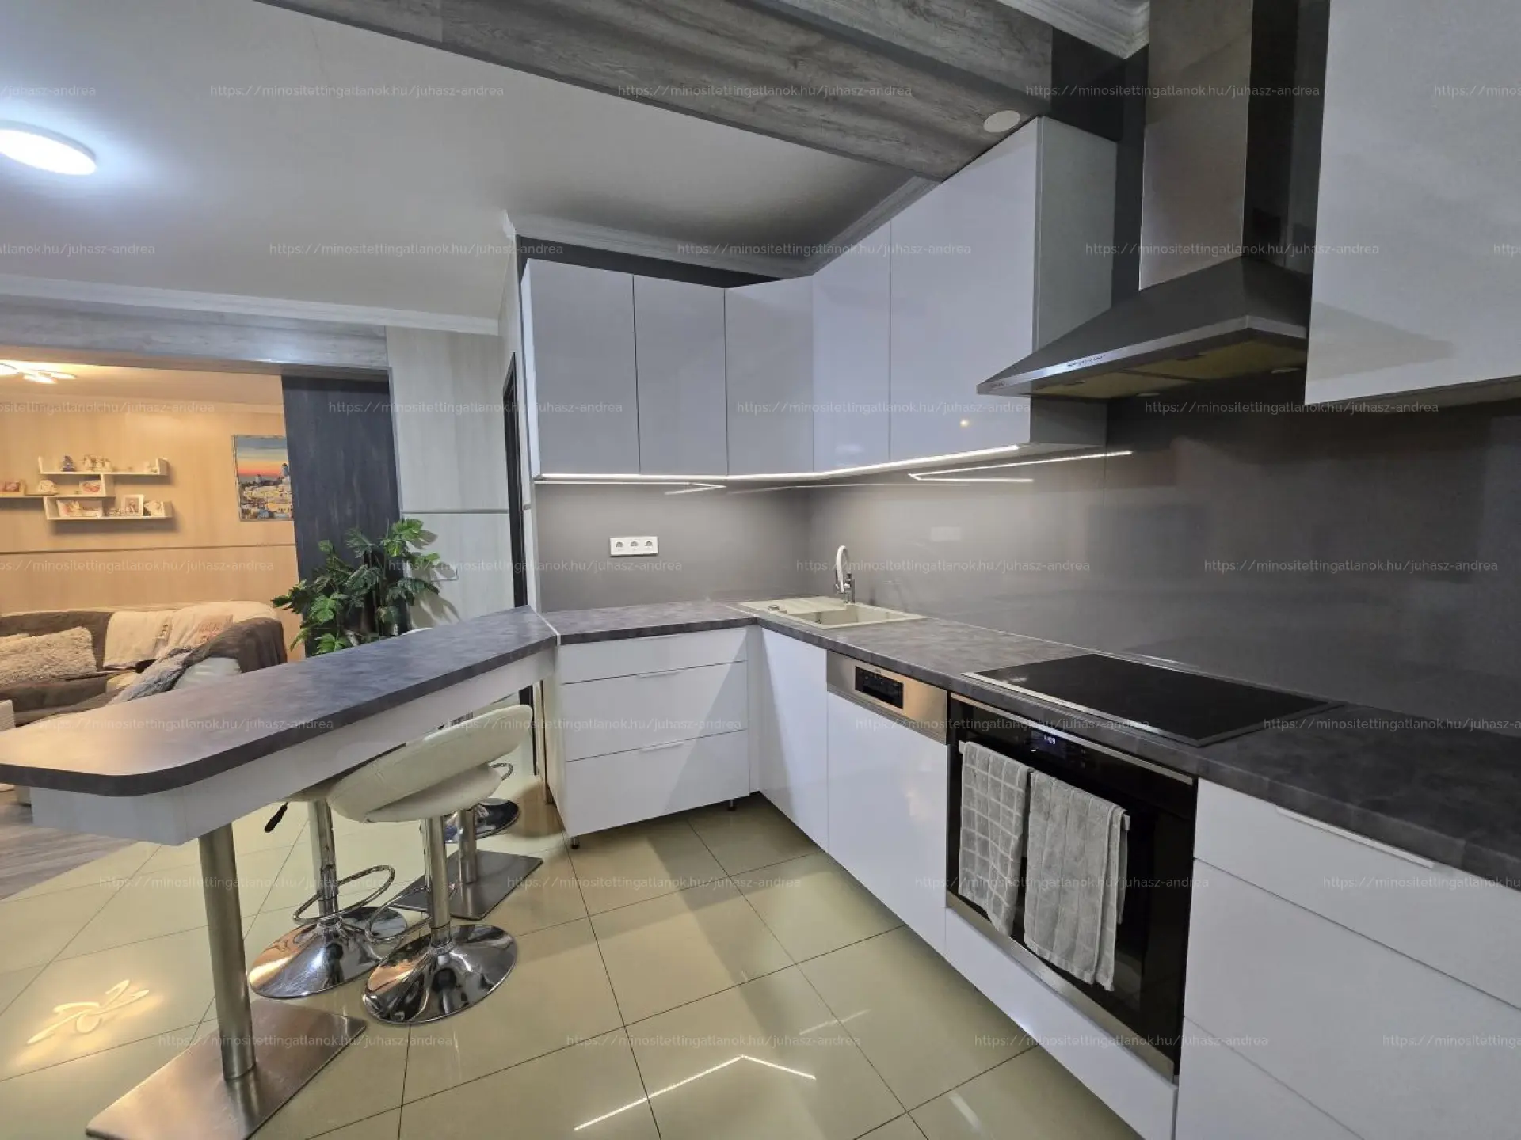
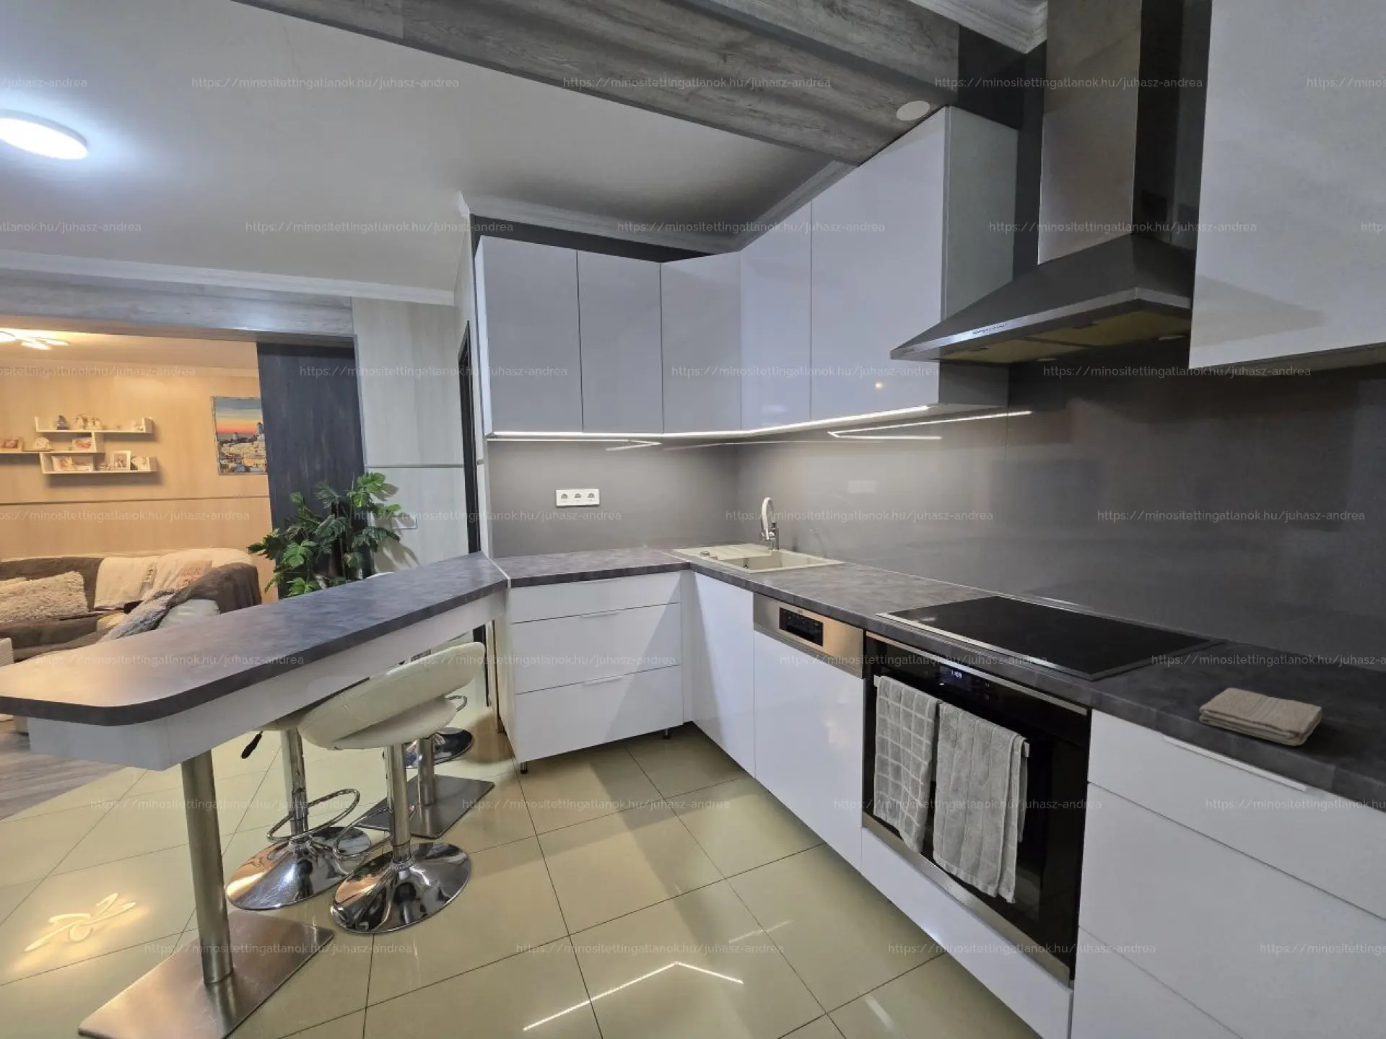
+ washcloth (1259, 713)
